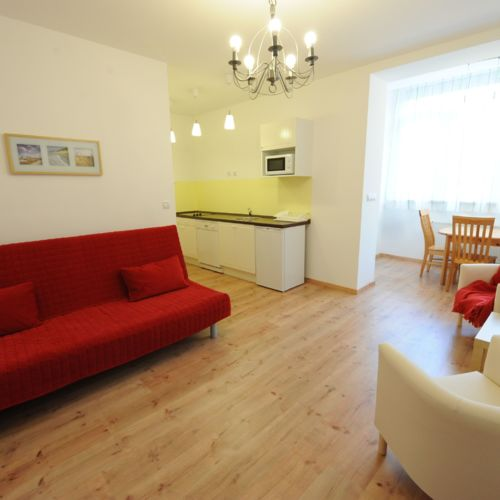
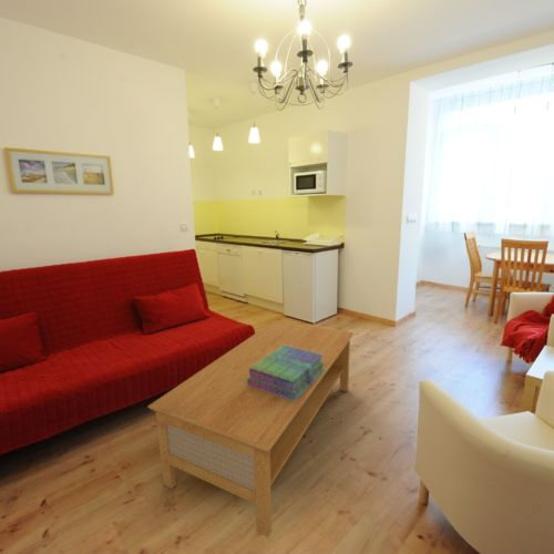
+ stack of books (287, 368)
+ coffee table (273, 394)
